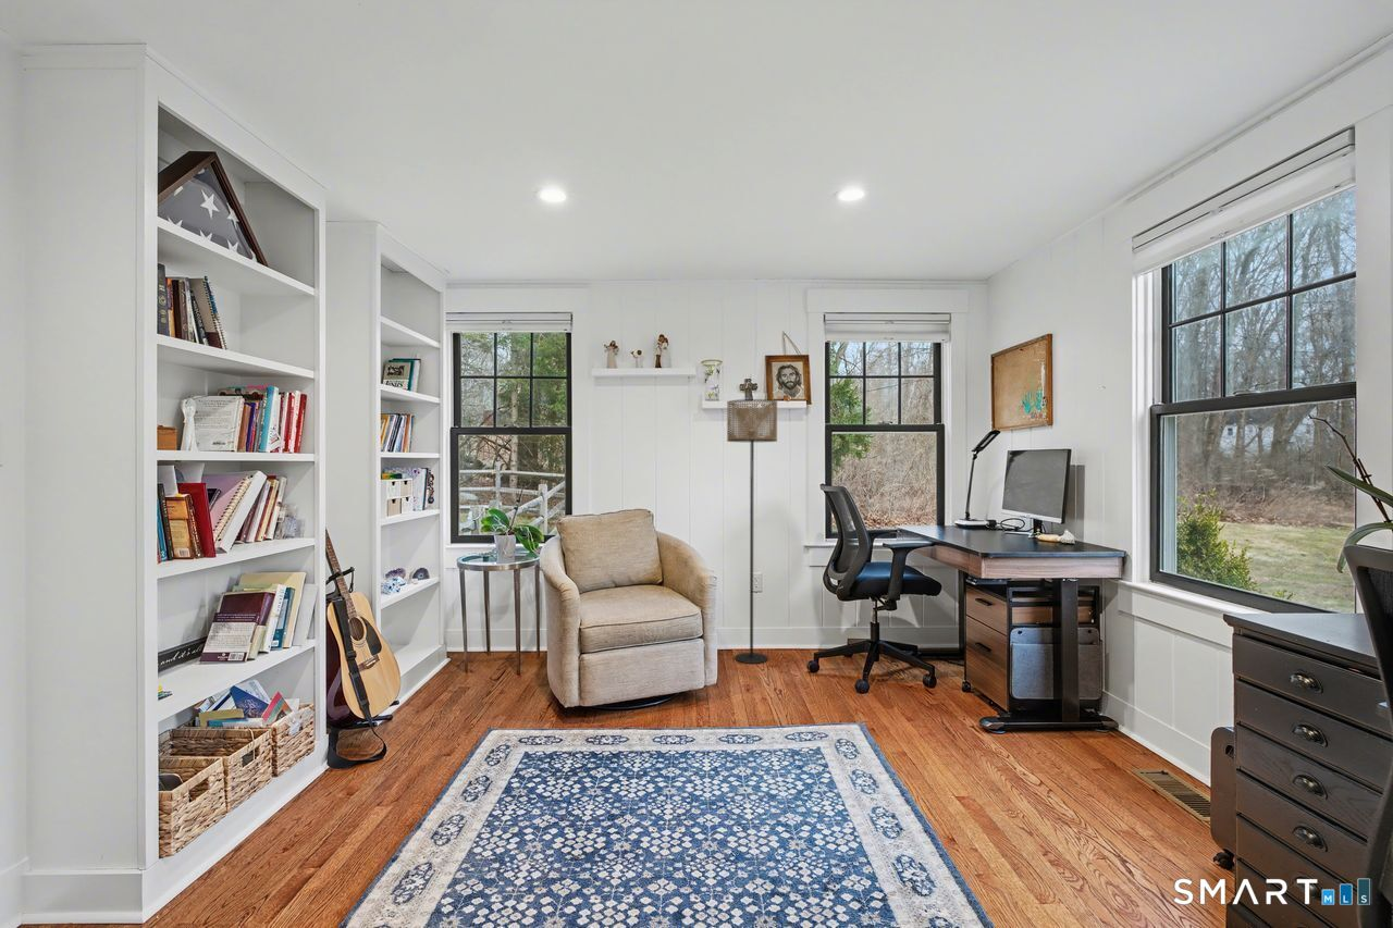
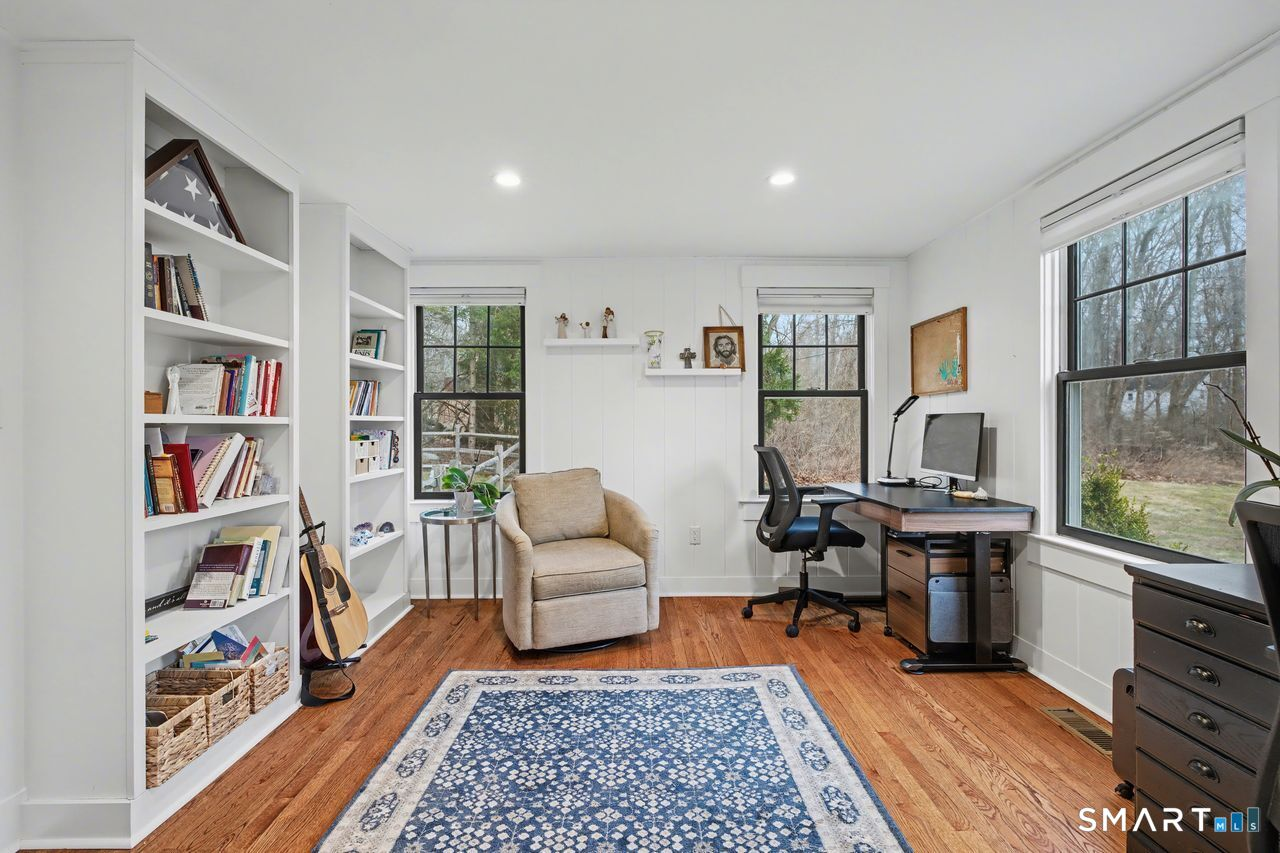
- floor lamp (751, 530)
